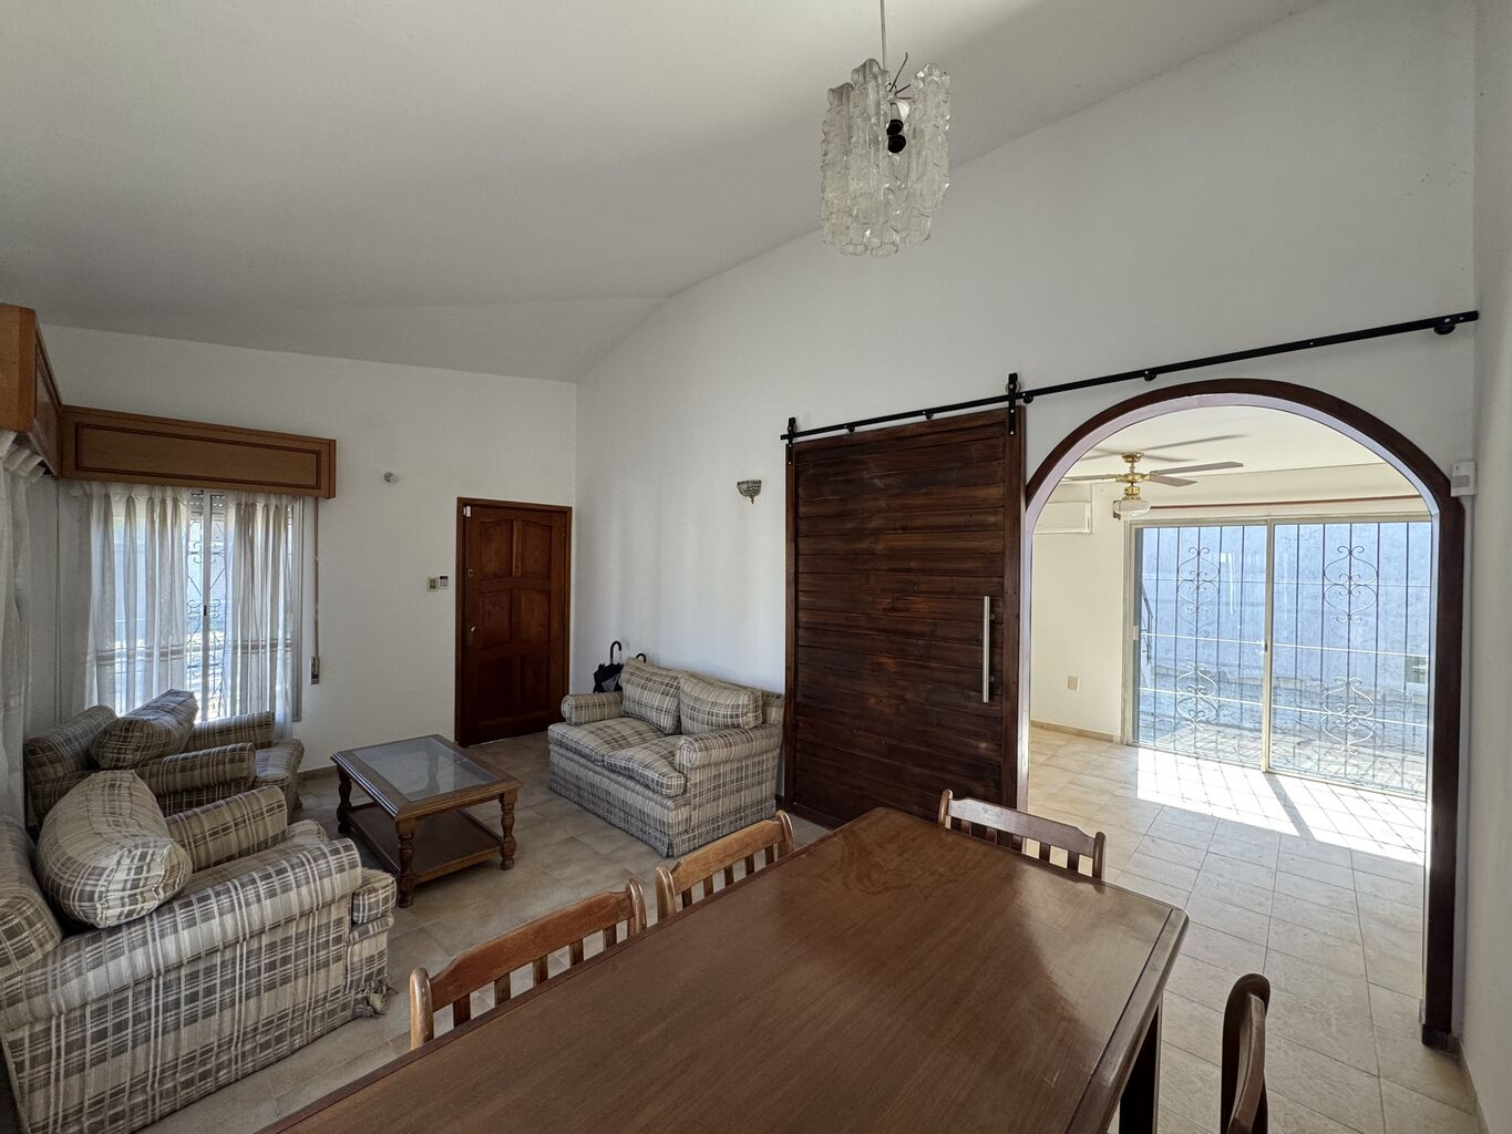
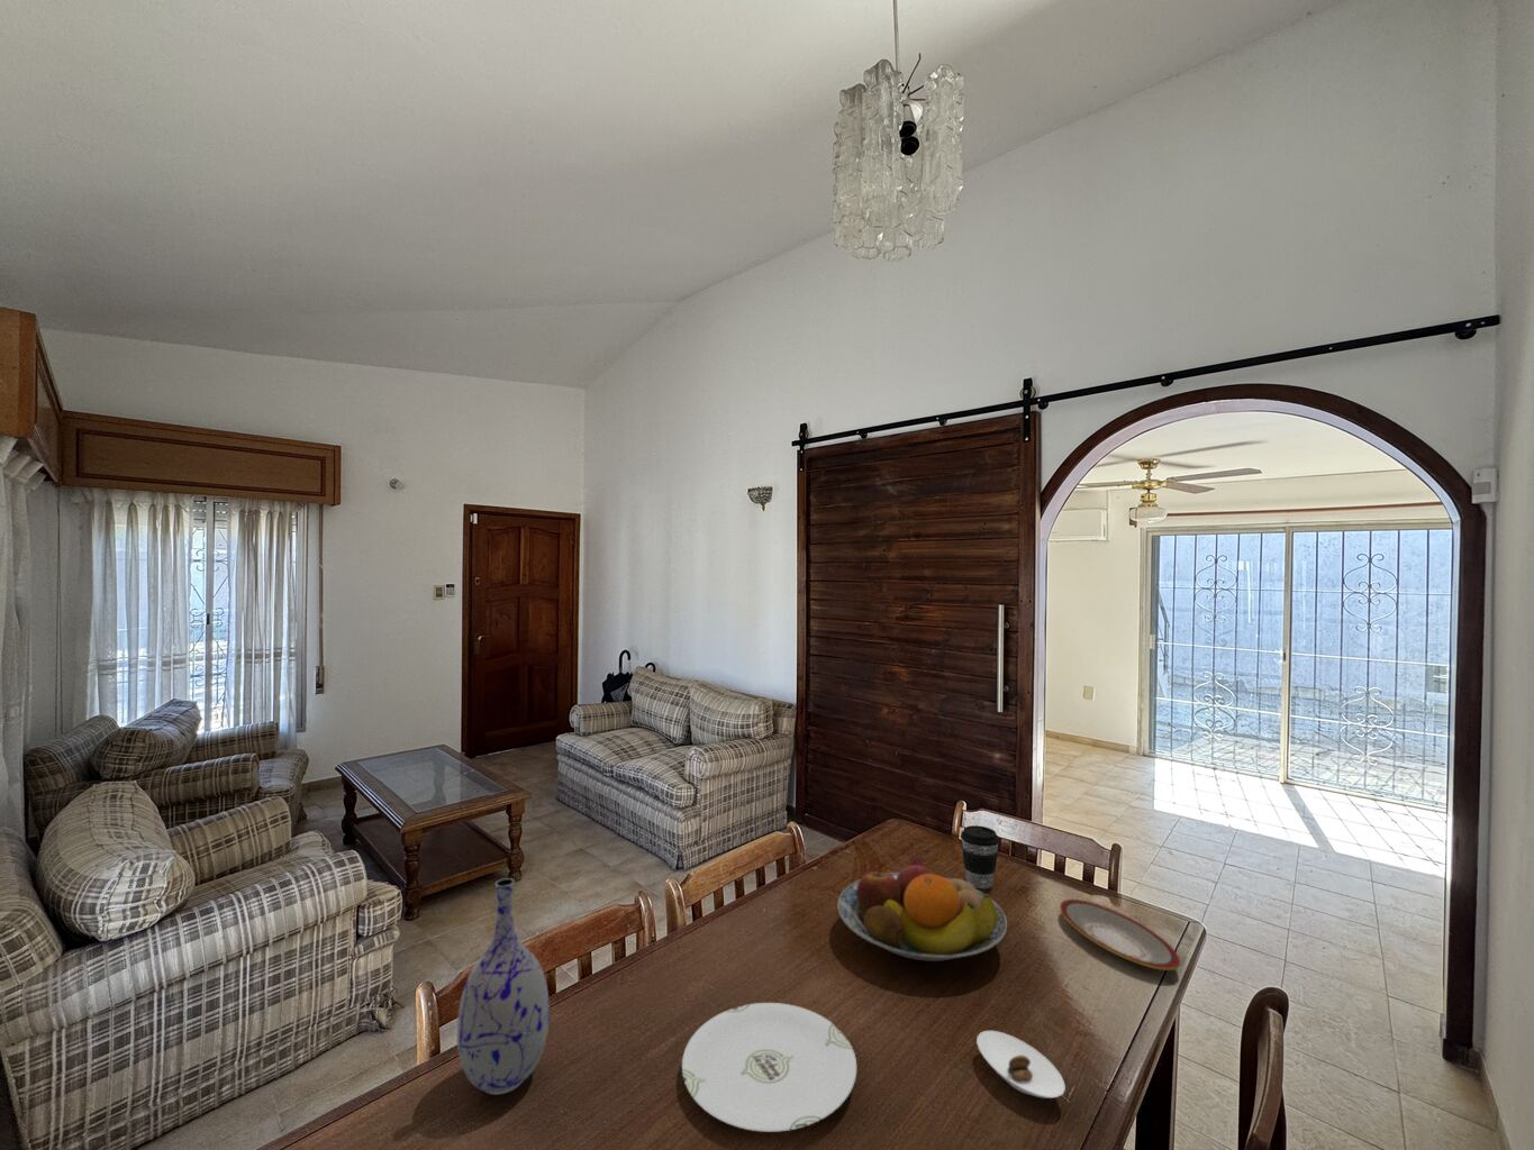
+ vase (503, 980)
+ saucer (1018, 1068)
+ coffee cup (979, 856)
+ fruit bowl (919, 902)
+ plate (769, 1064)
+ plate (1115, 935)
